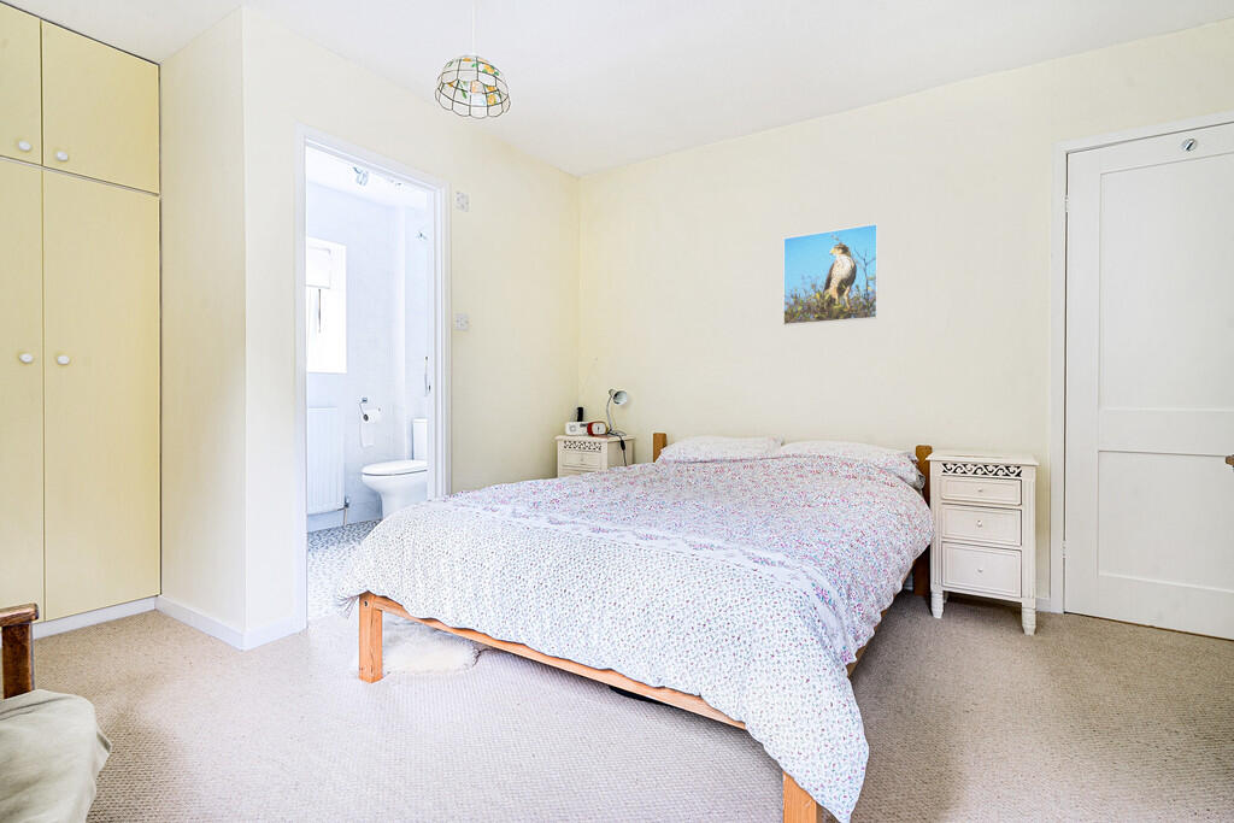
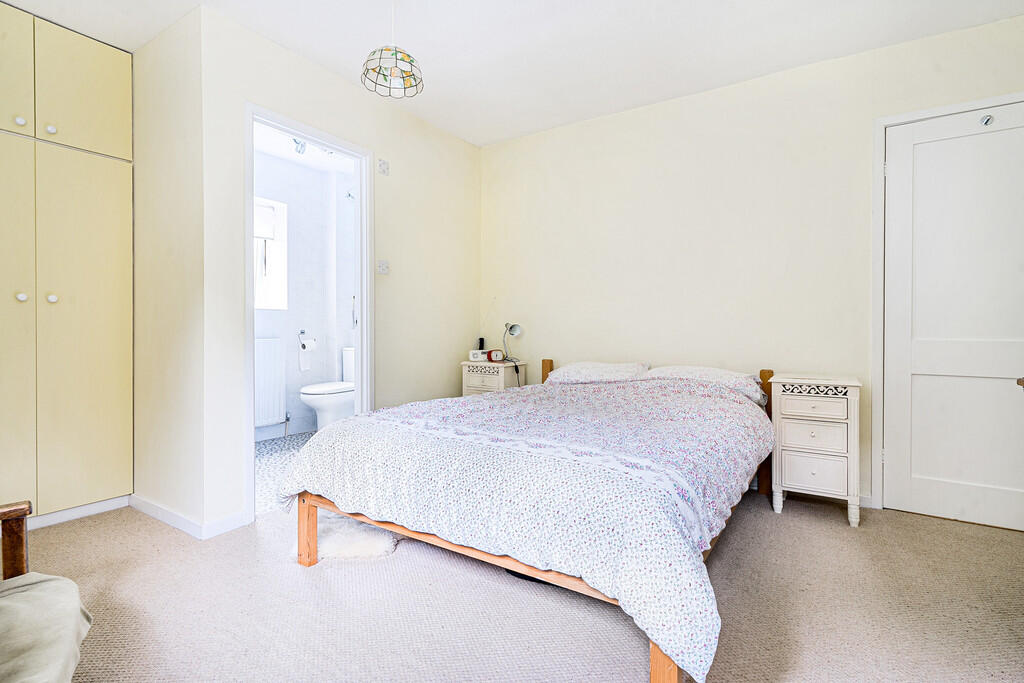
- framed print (828, 276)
